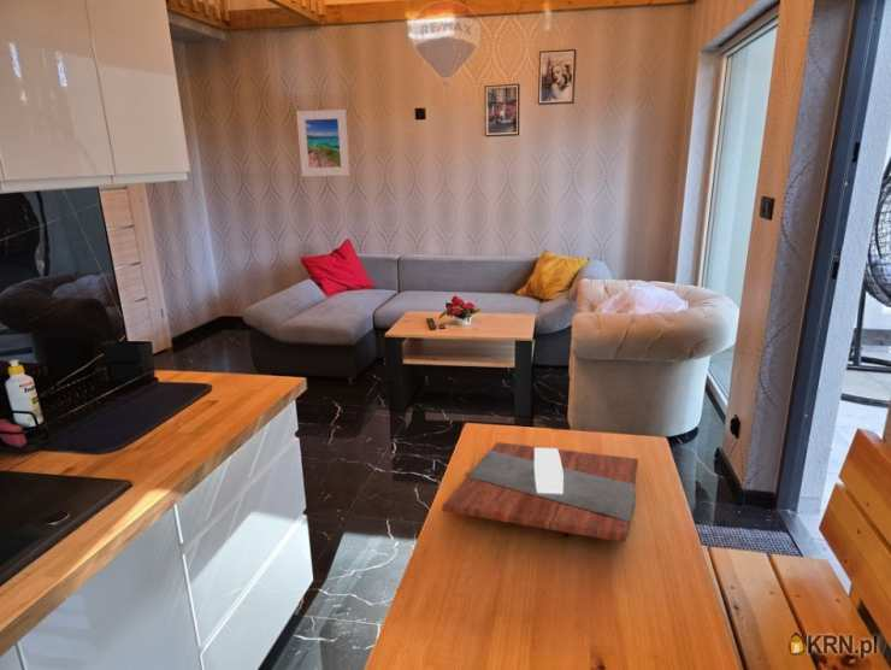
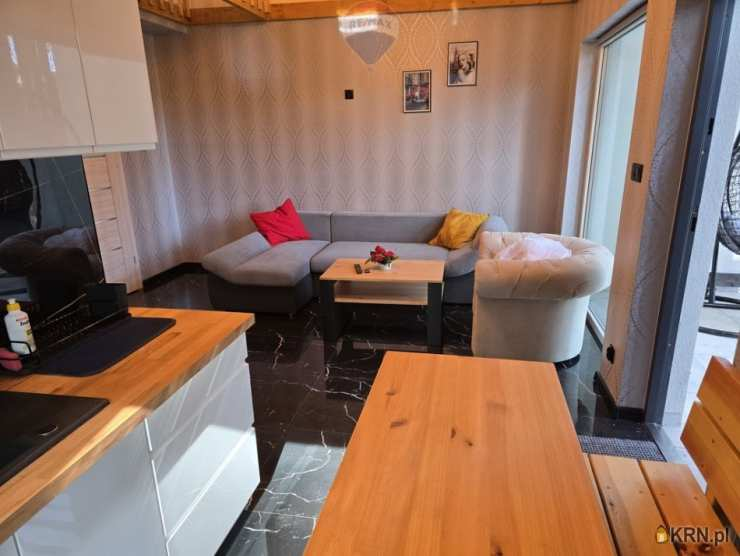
- cutting board (549, 477)
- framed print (323, 143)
